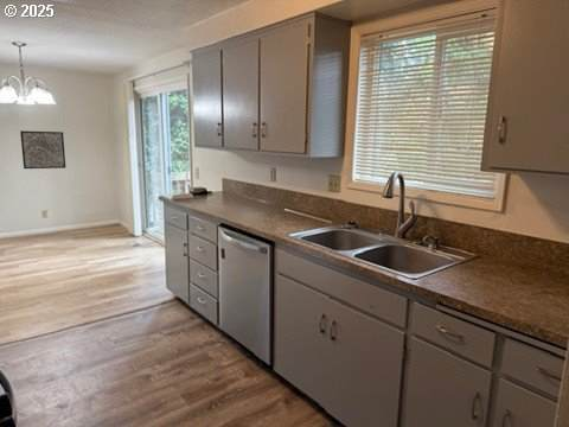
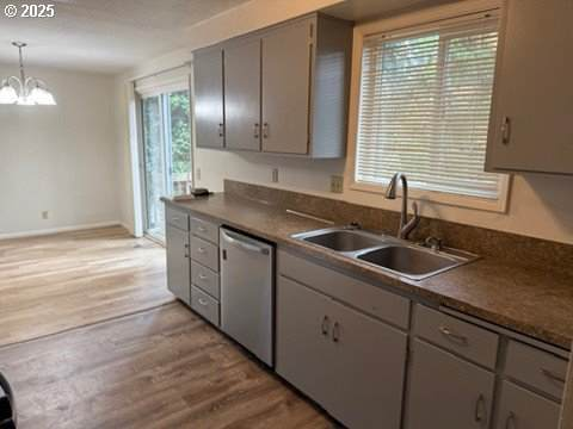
- wall art (43, 149)
